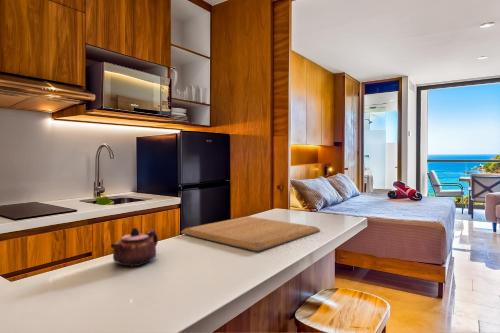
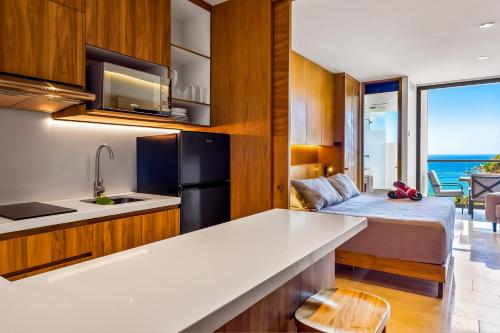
- chopping board (251, 229)
- teapot (136, 244)
